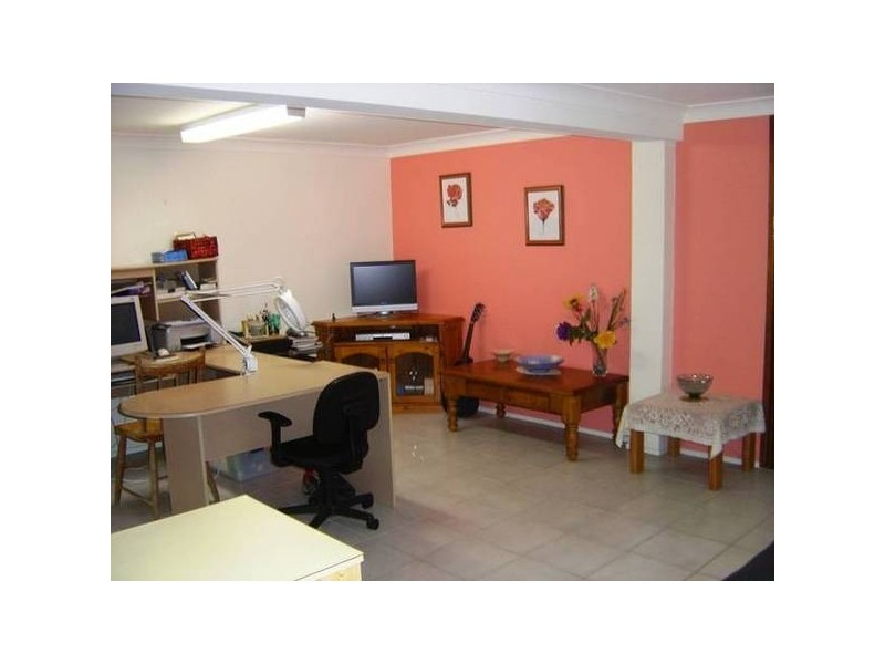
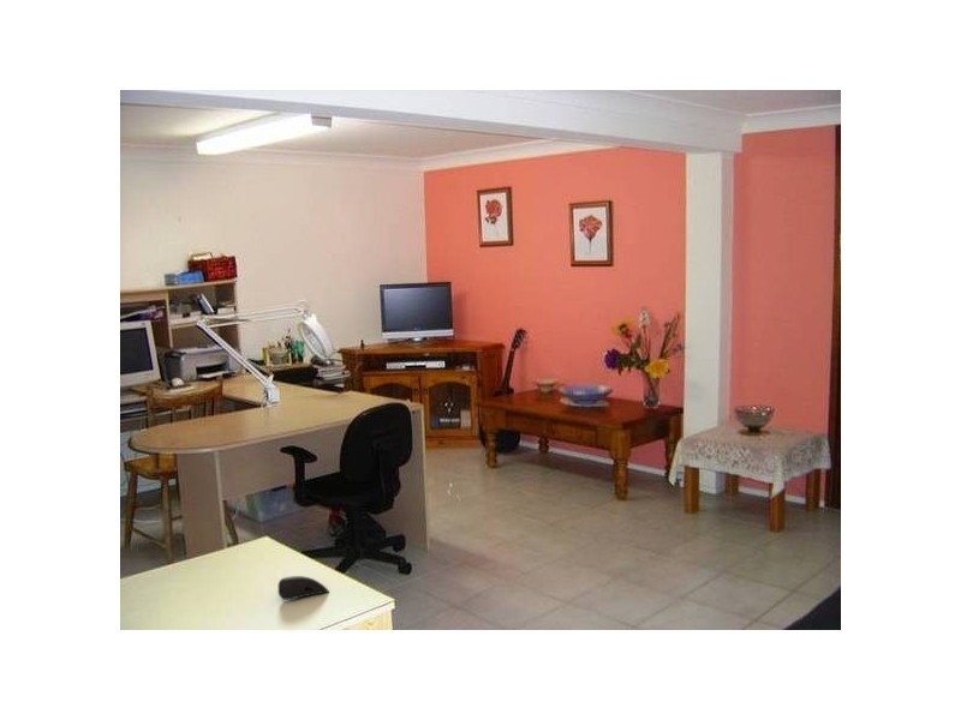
+ computer mouse (304, 584)
